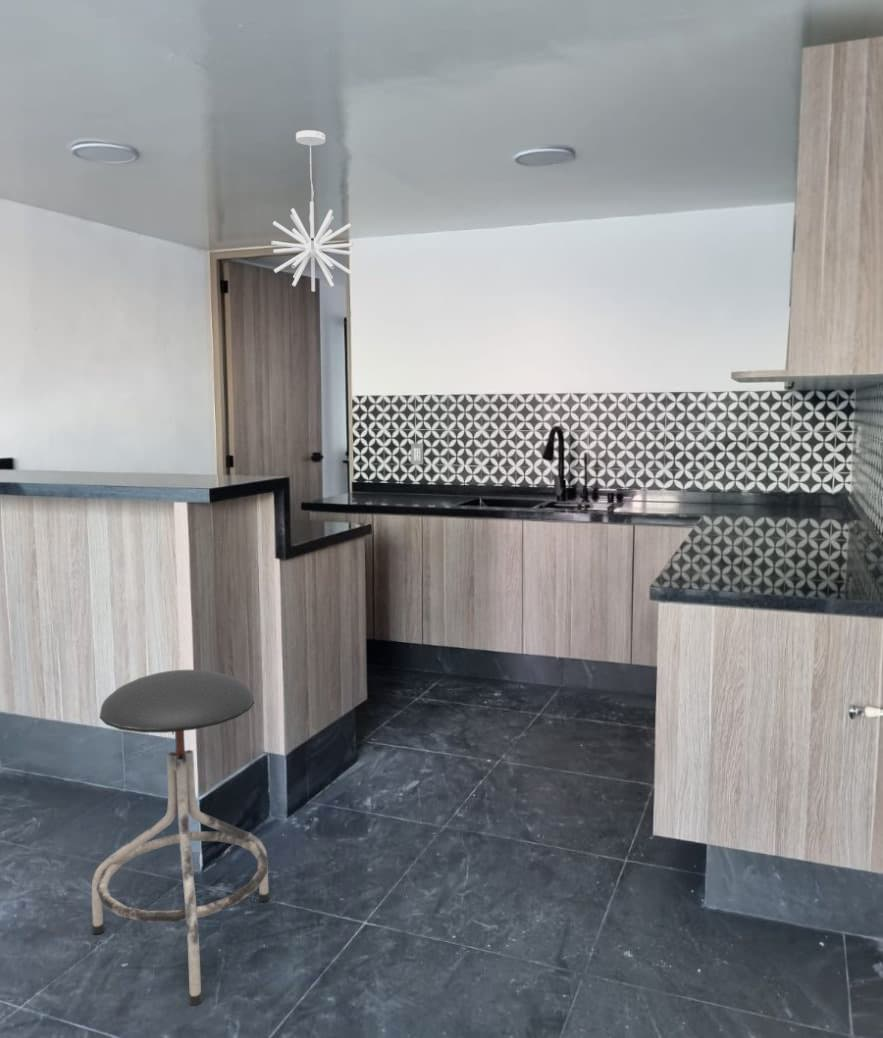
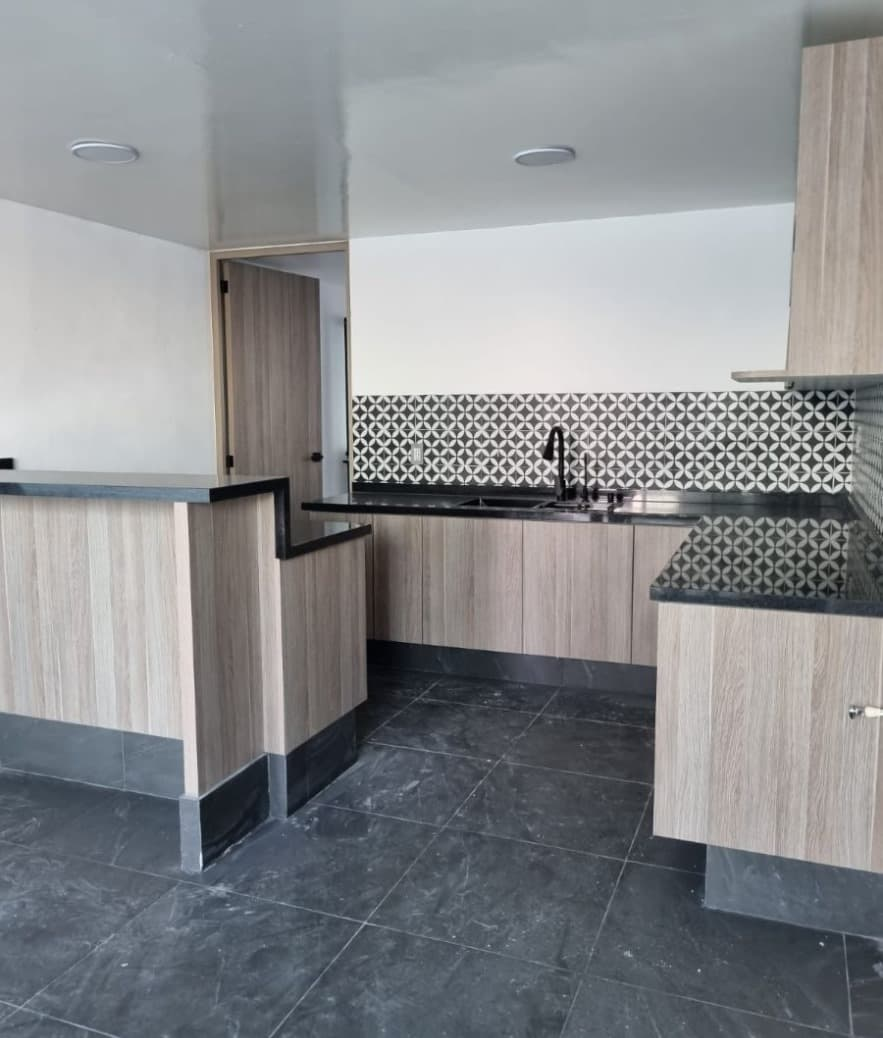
- pendant light (311, 212)
- stool (171, 810)
